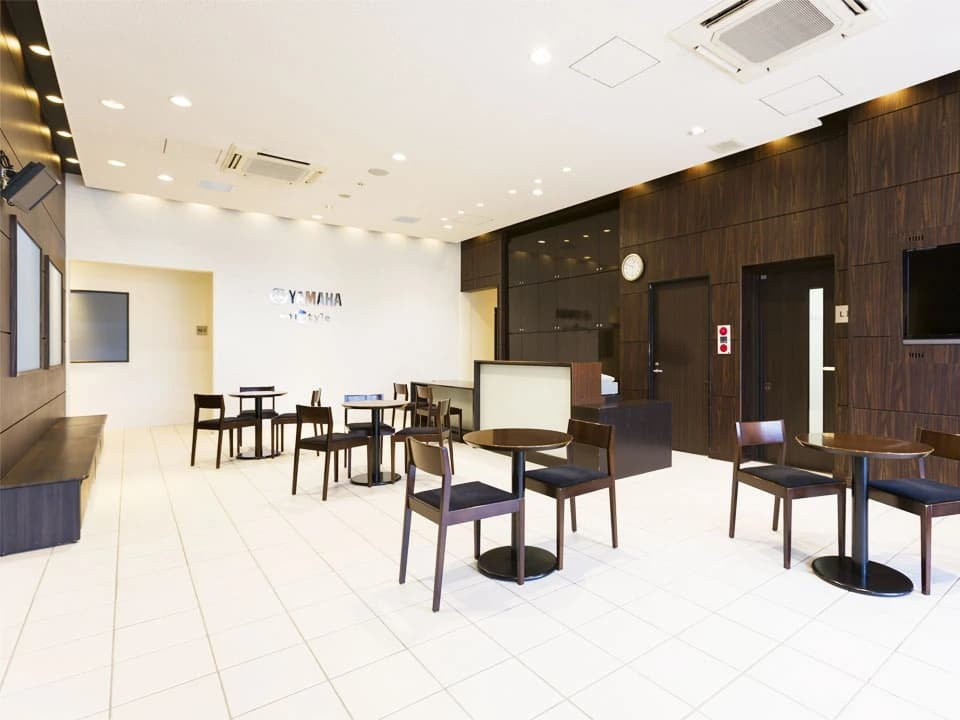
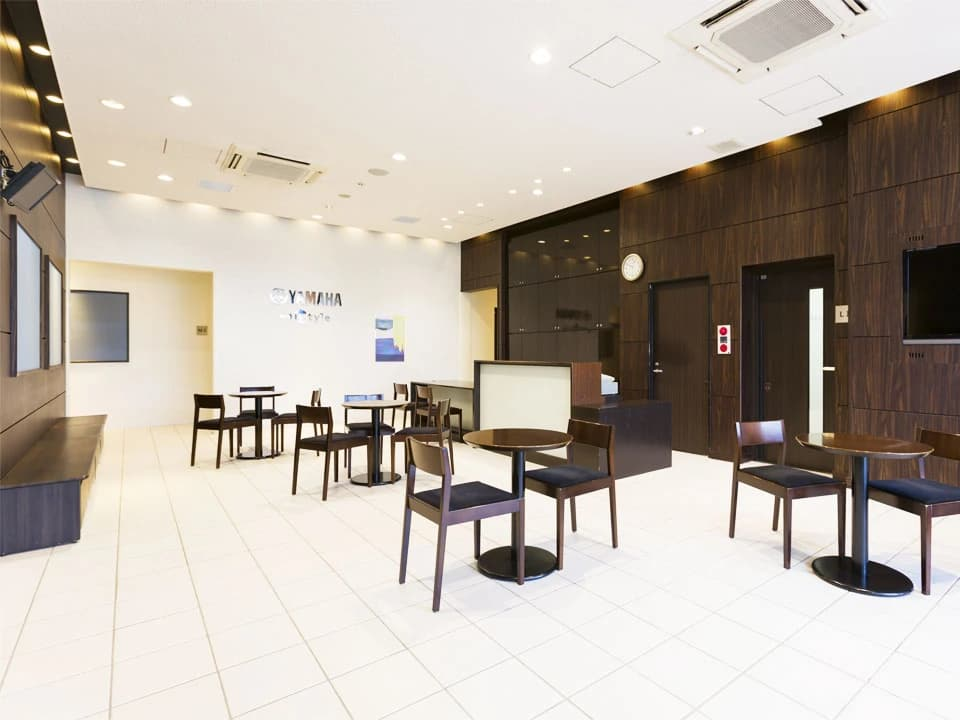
+ wall art (390, 338)
